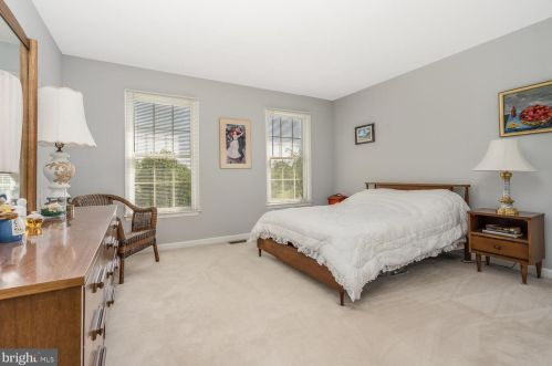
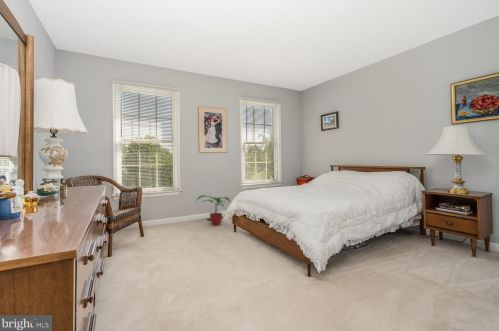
+ potted plant (215, 210)
